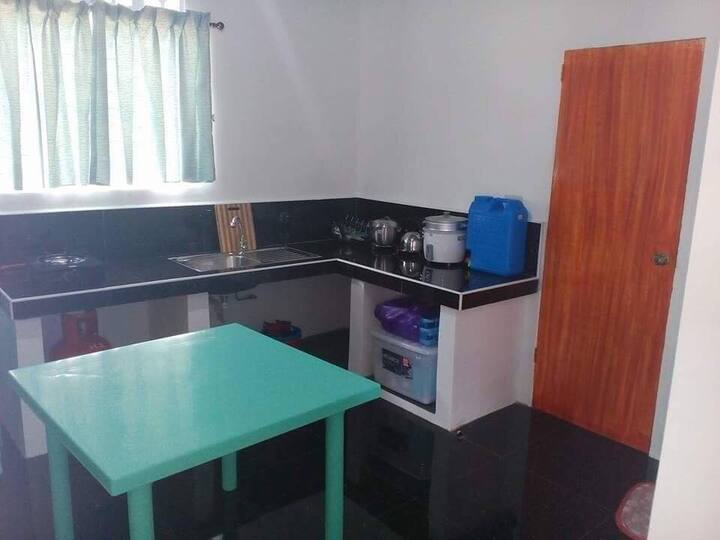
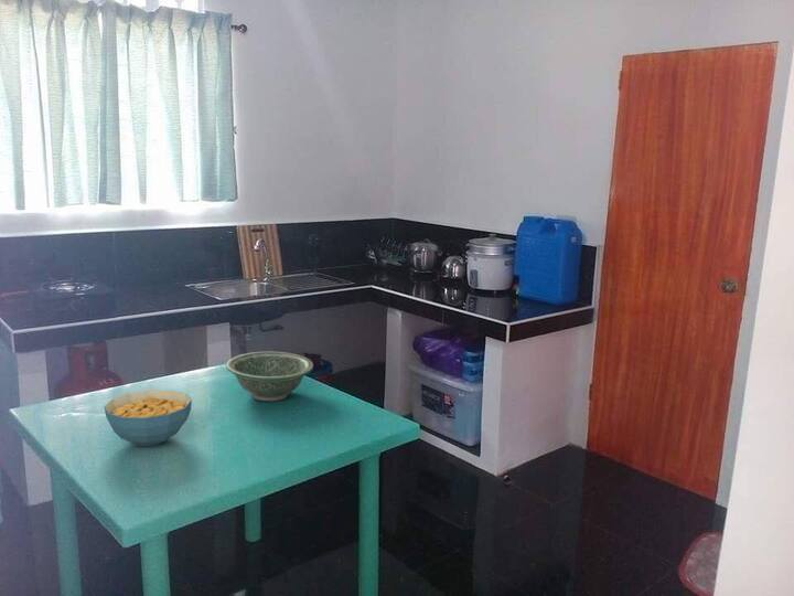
+ cereal bowl (149, 422)
+ bowl (270, 379)
